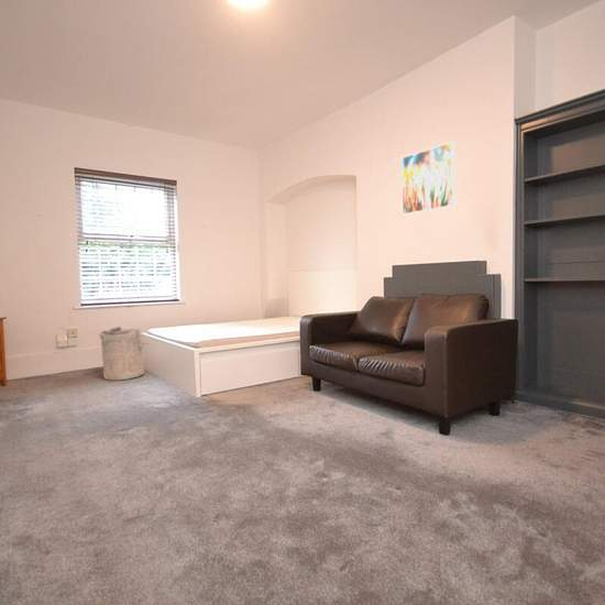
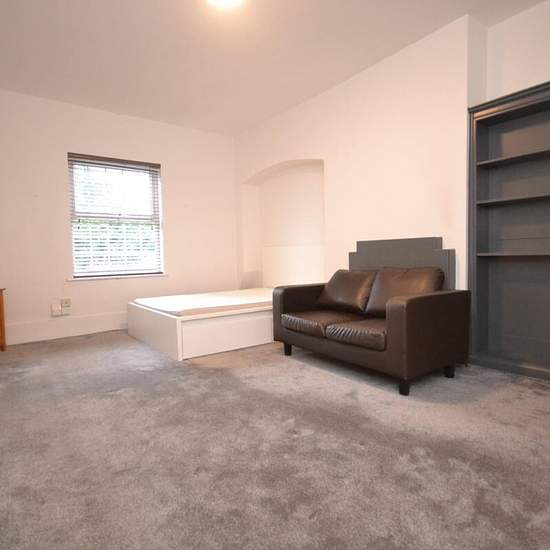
- laundry hamper (122, 351)
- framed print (427, 180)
